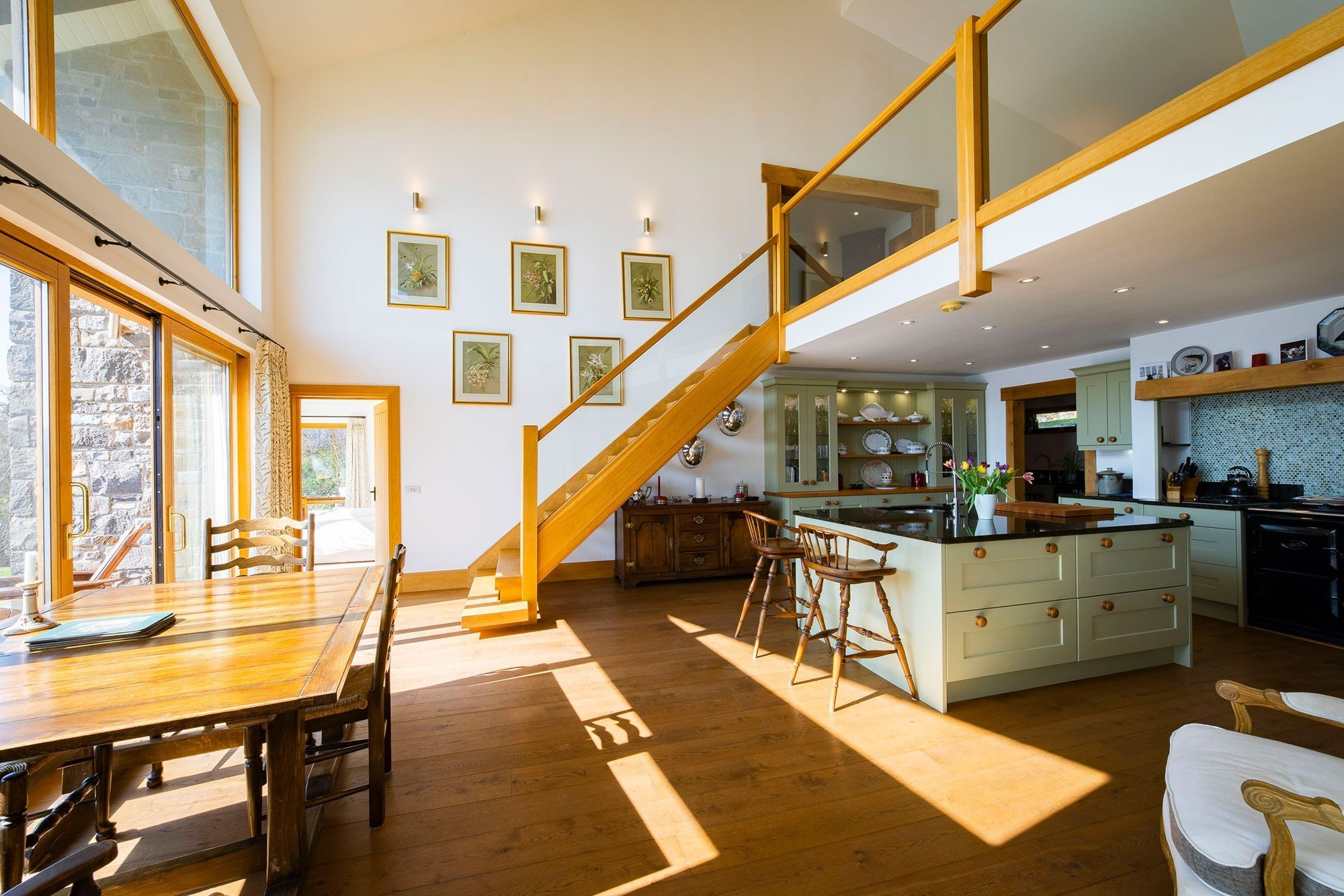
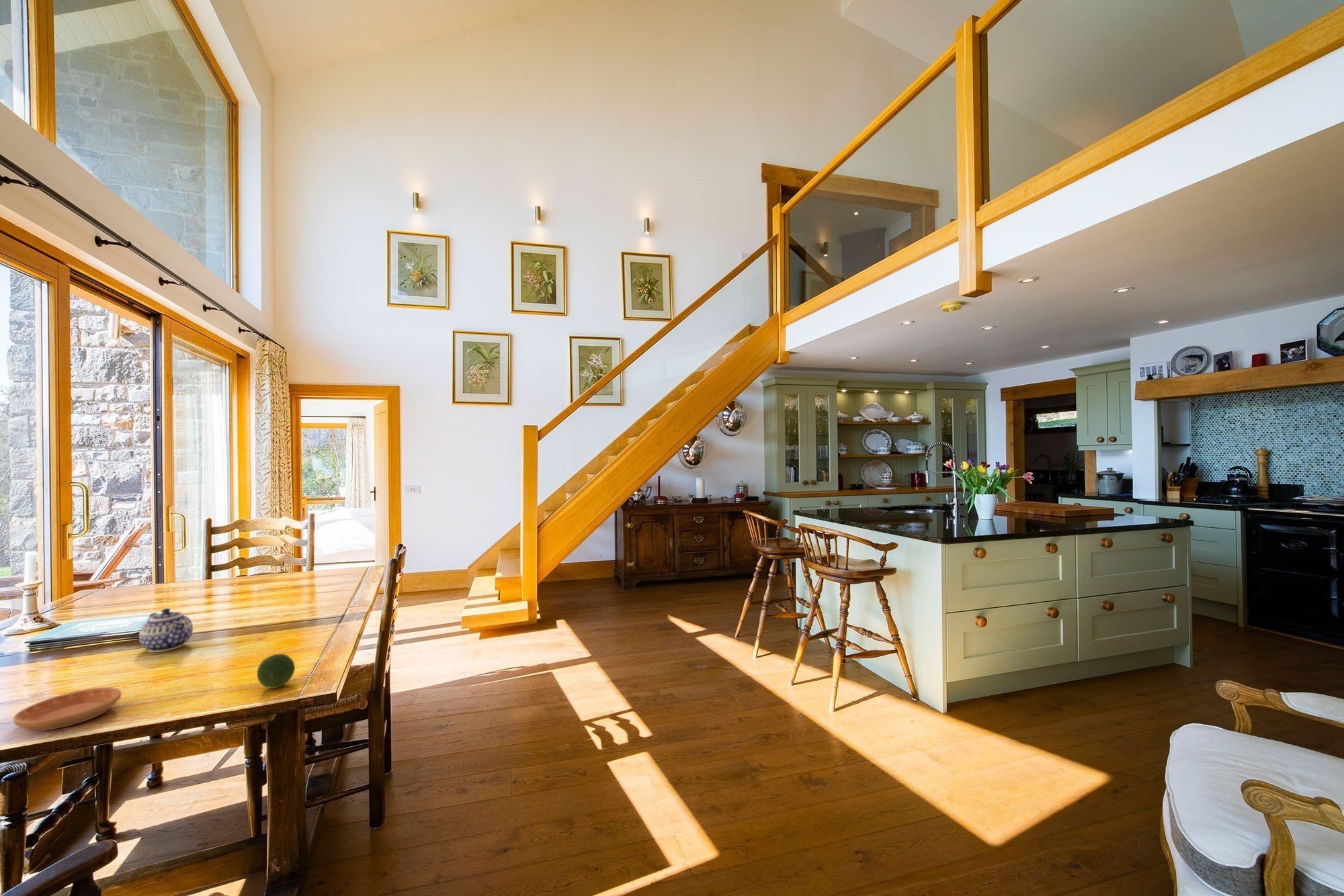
+ teapot (166, 628)
+ fruit (276, 670)
+ saucer (70, 709)
